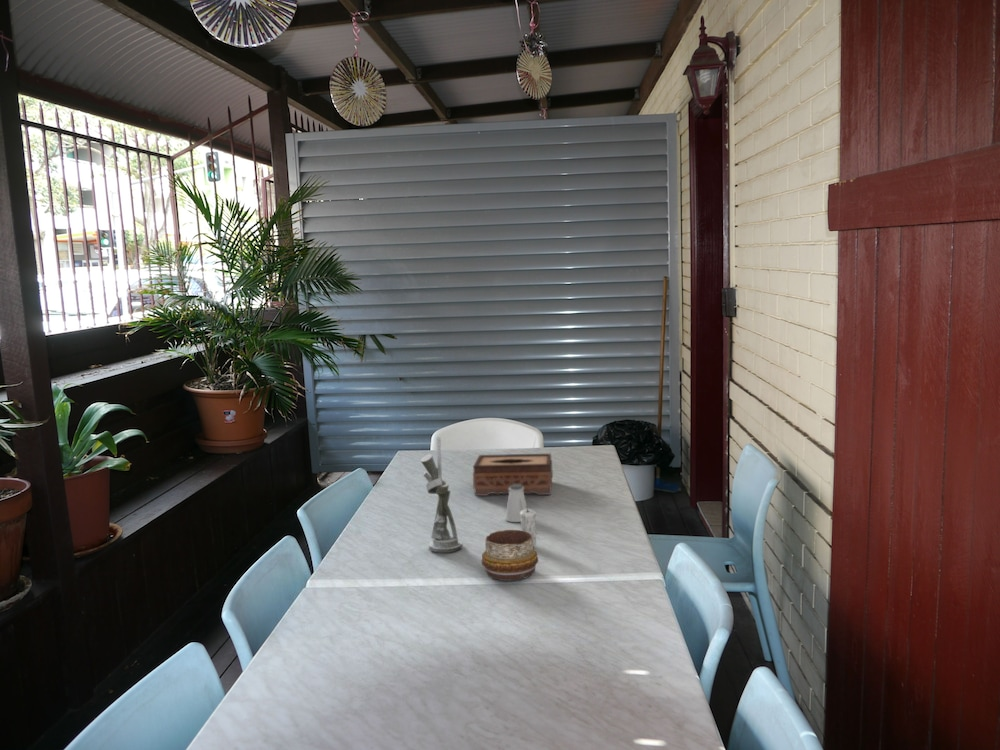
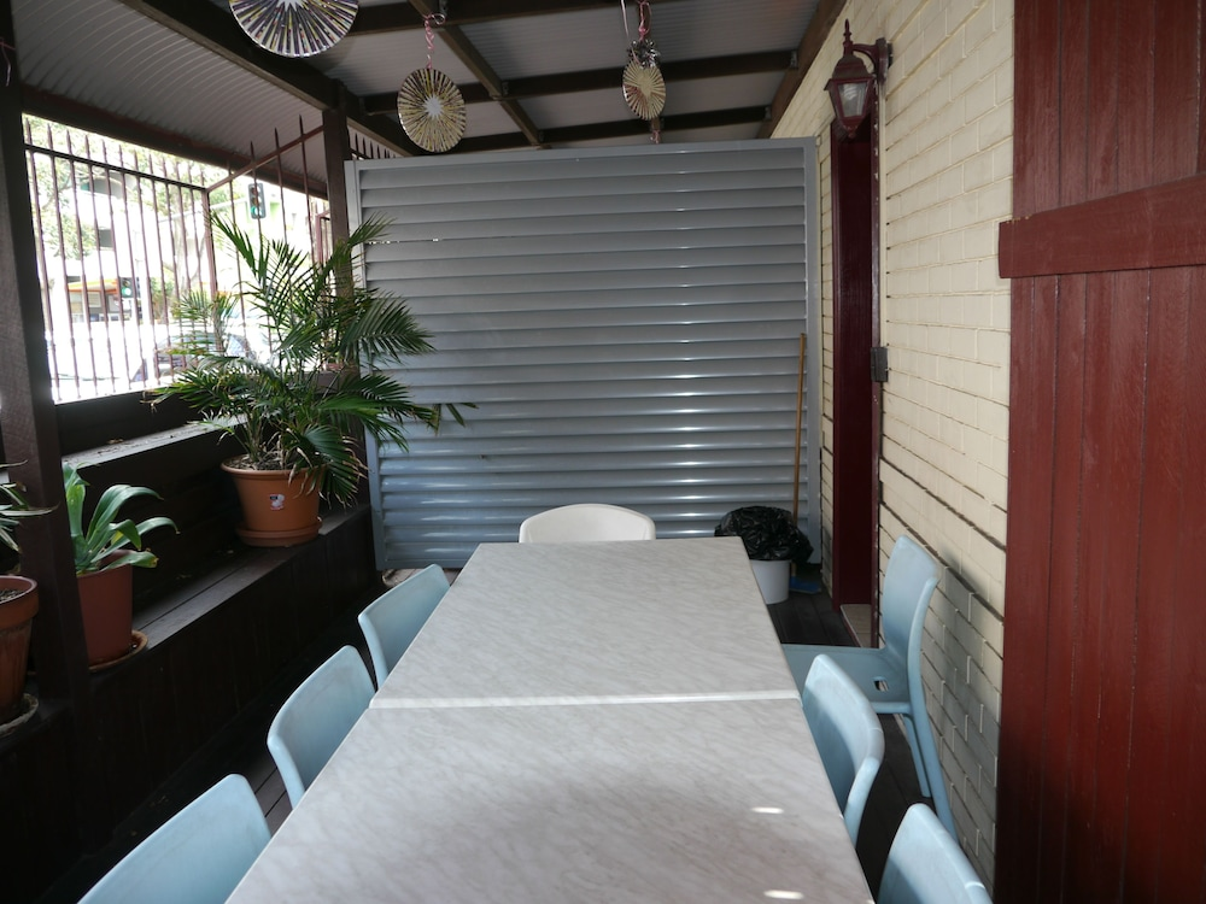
- decorative bowl (509, 555)
- tissue box (513, 474)
- utensil holder (441, 494)
- candle (528, 524)
- saltshaker (516, 502)
